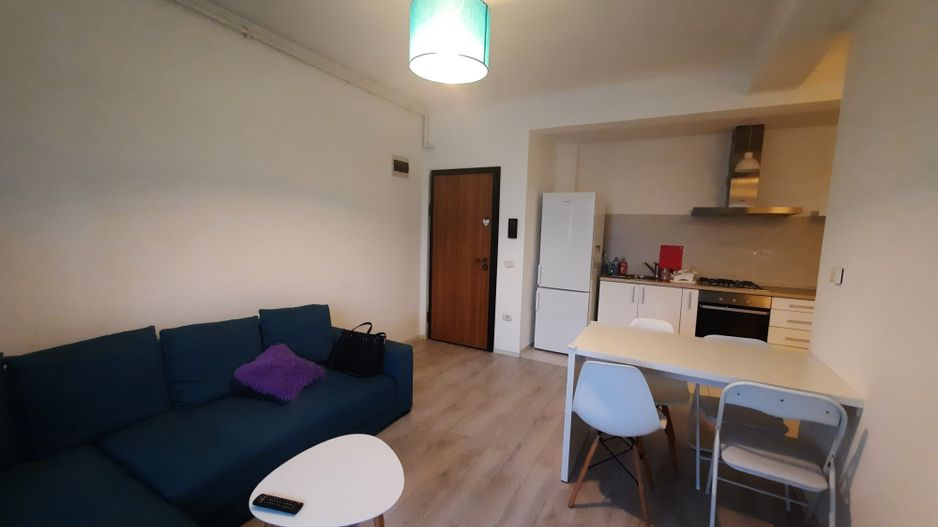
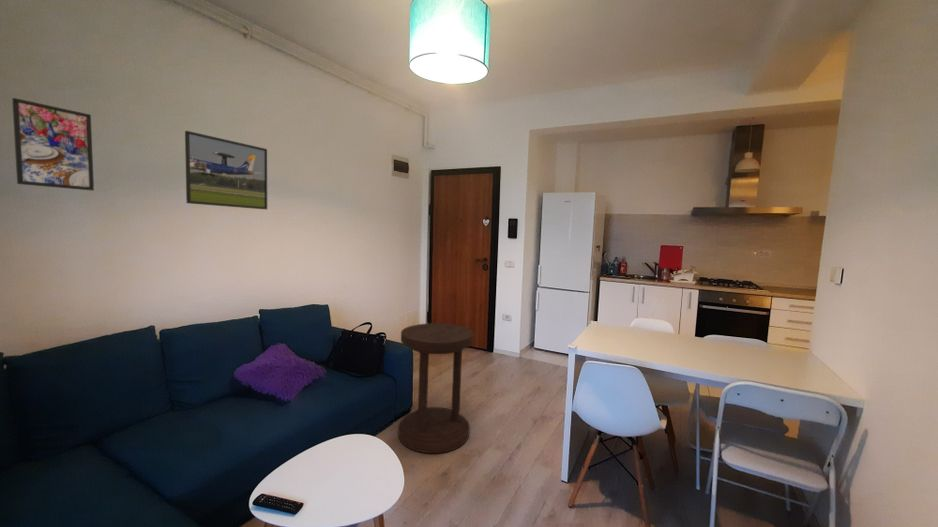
+ side table (427, 382)
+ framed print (230, 173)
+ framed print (55, 147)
